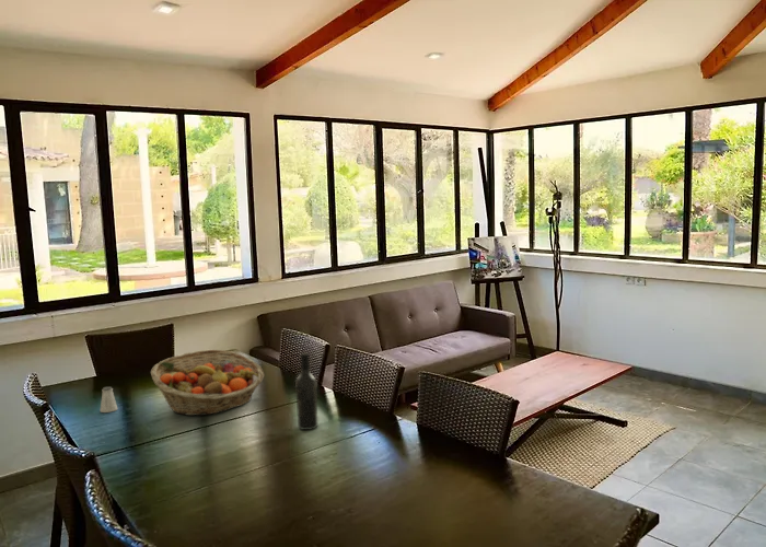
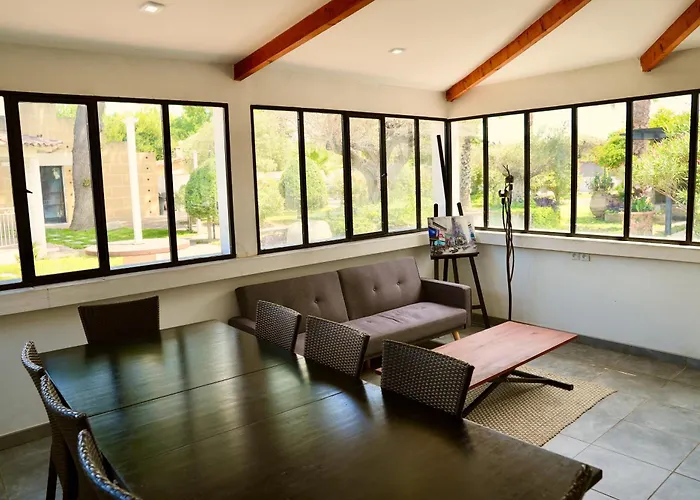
- saltshaker (107, 398)
- fruit basket (209, 381)
- wine bottle (306, 389)
